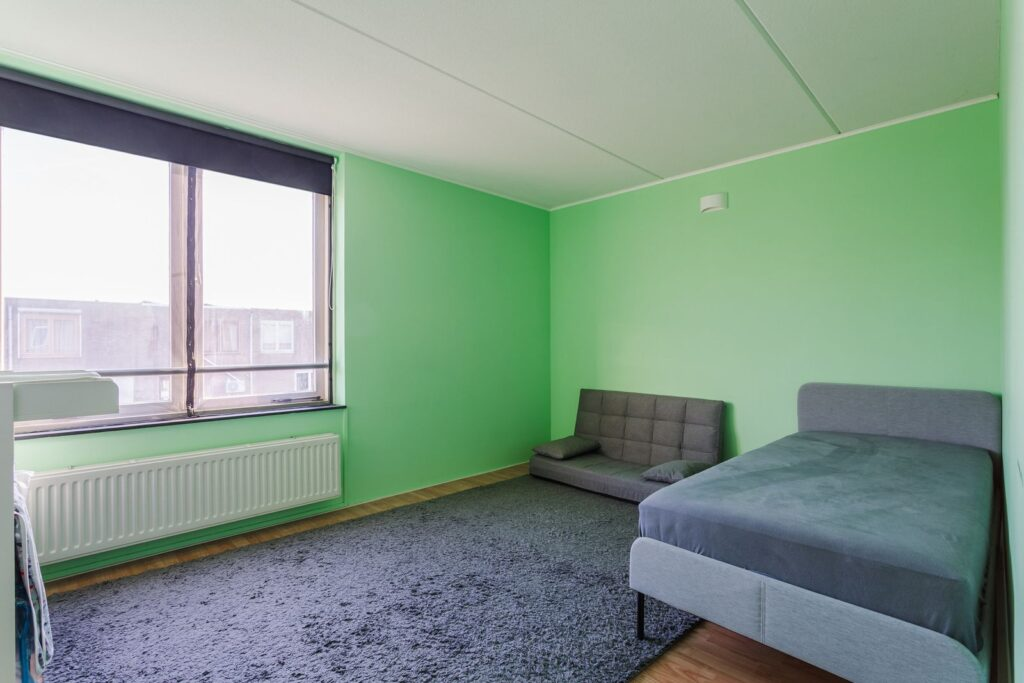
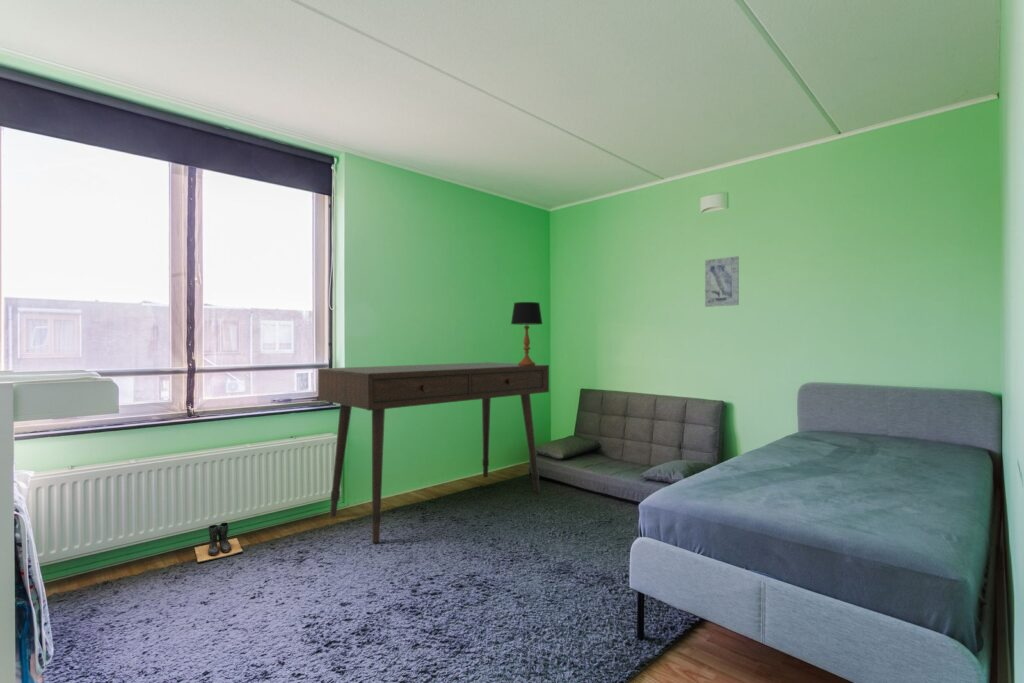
+ table lamp (526, 333)
+ desk (438, 403)
+ wall art (721, 282)
+ boots (219, 538)
